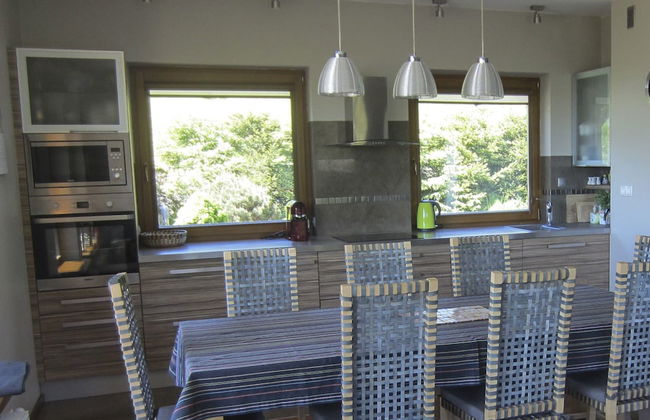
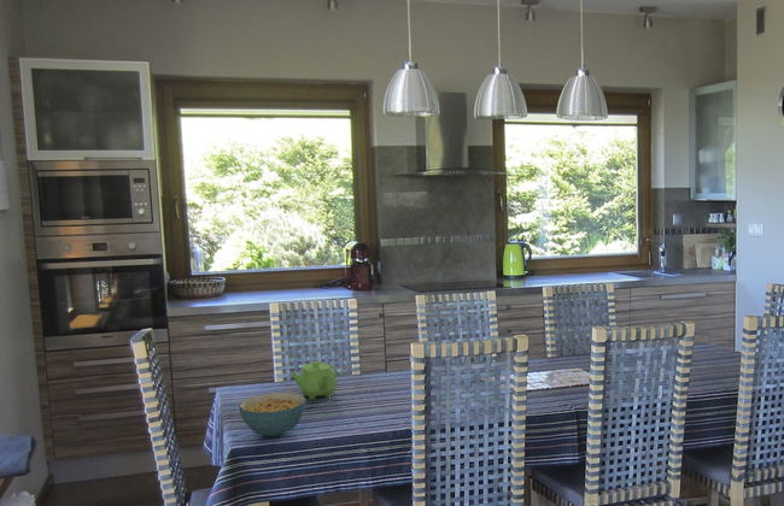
+ teapot (314, 378)
+ cereal bowl (273, 417)
